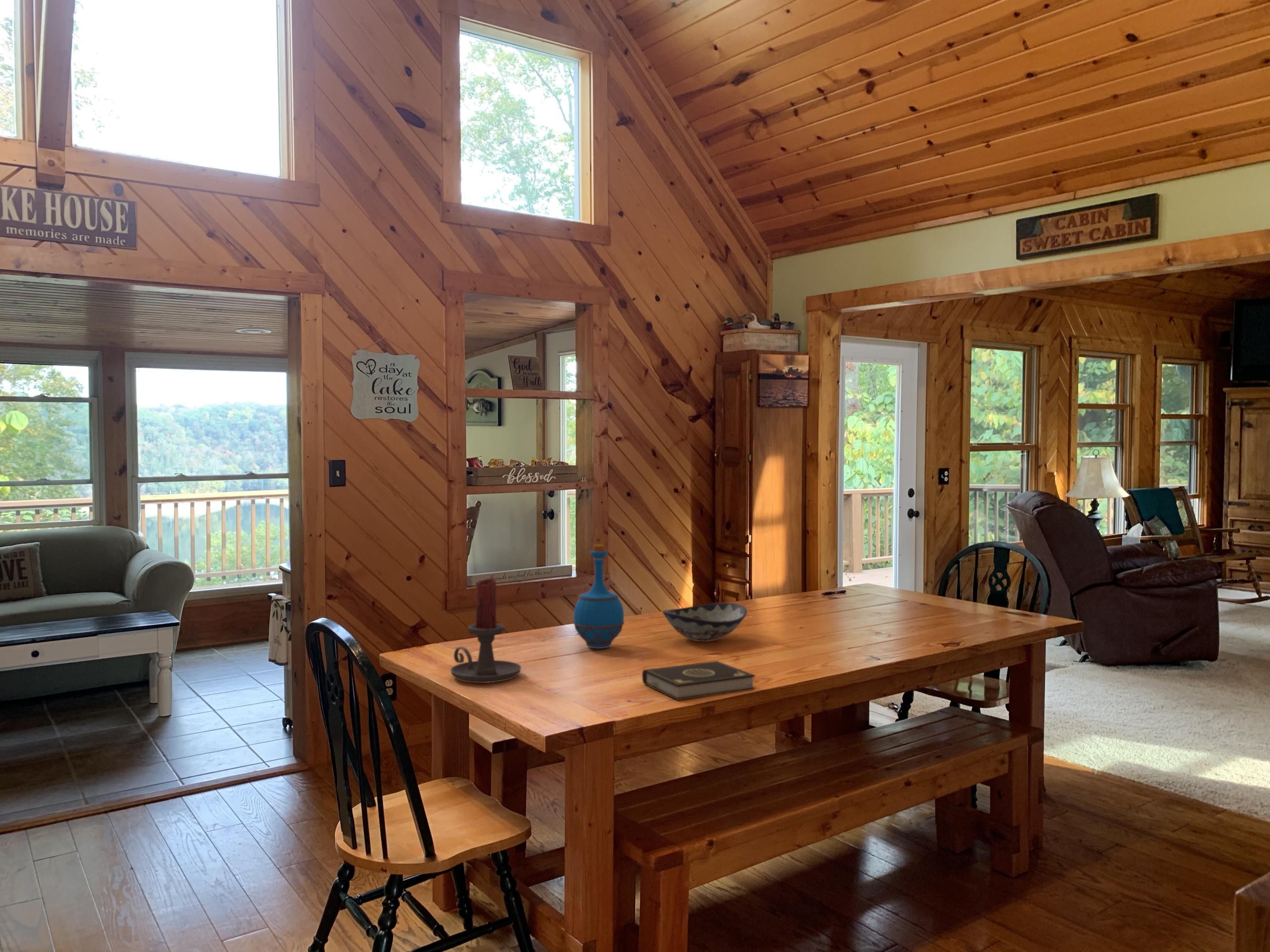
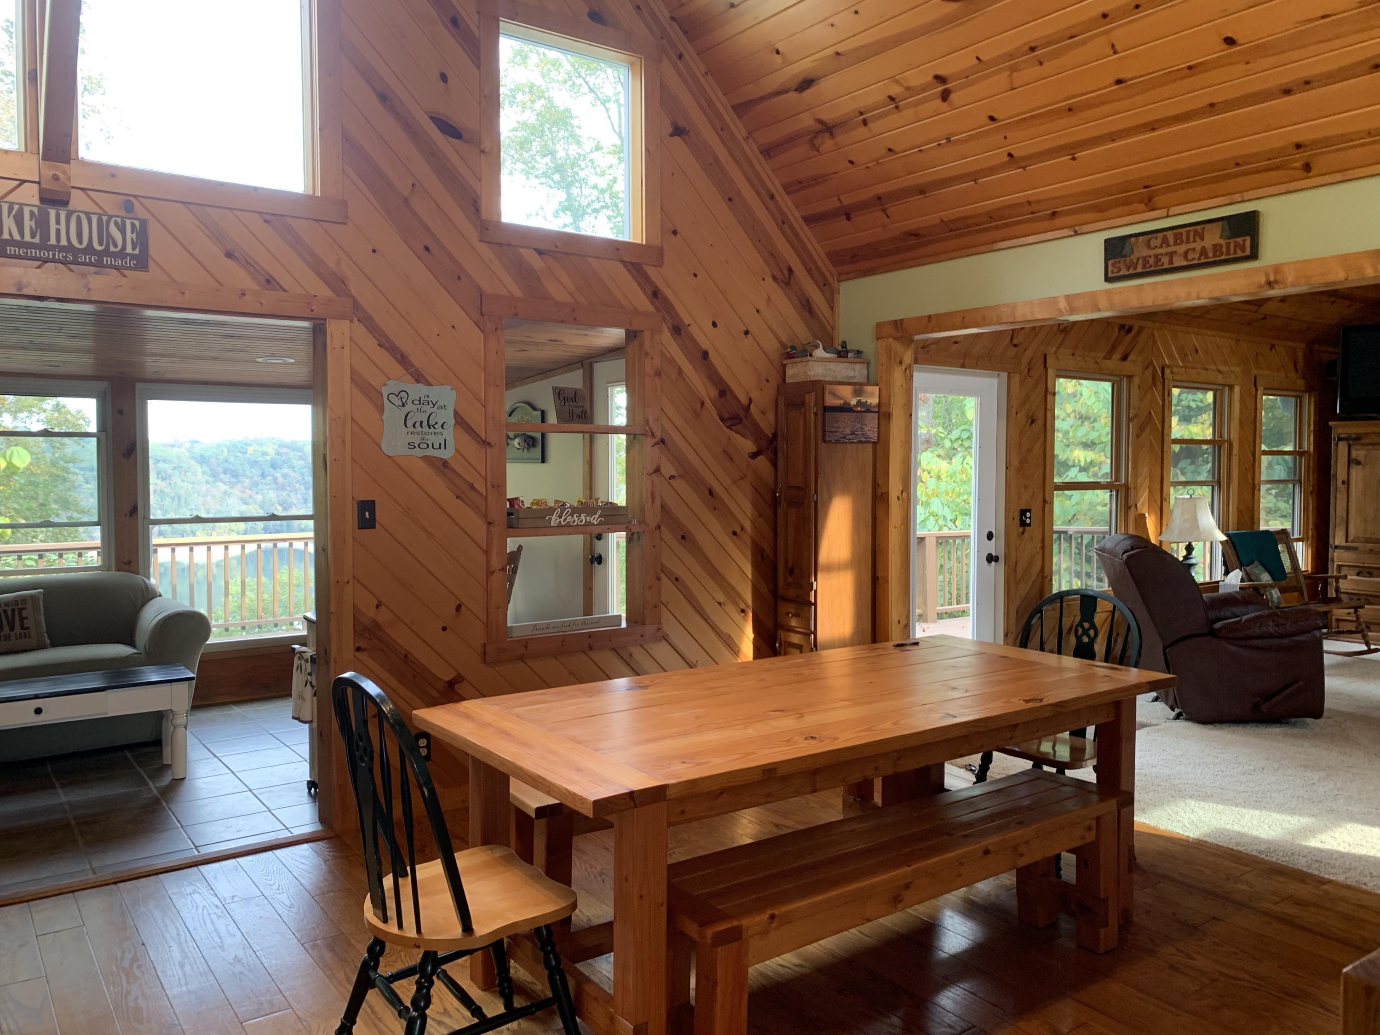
- bottle (599, 596)
- book (698, 679)
- decorative bowl (704, 623)
- candle holder (480, 626)
